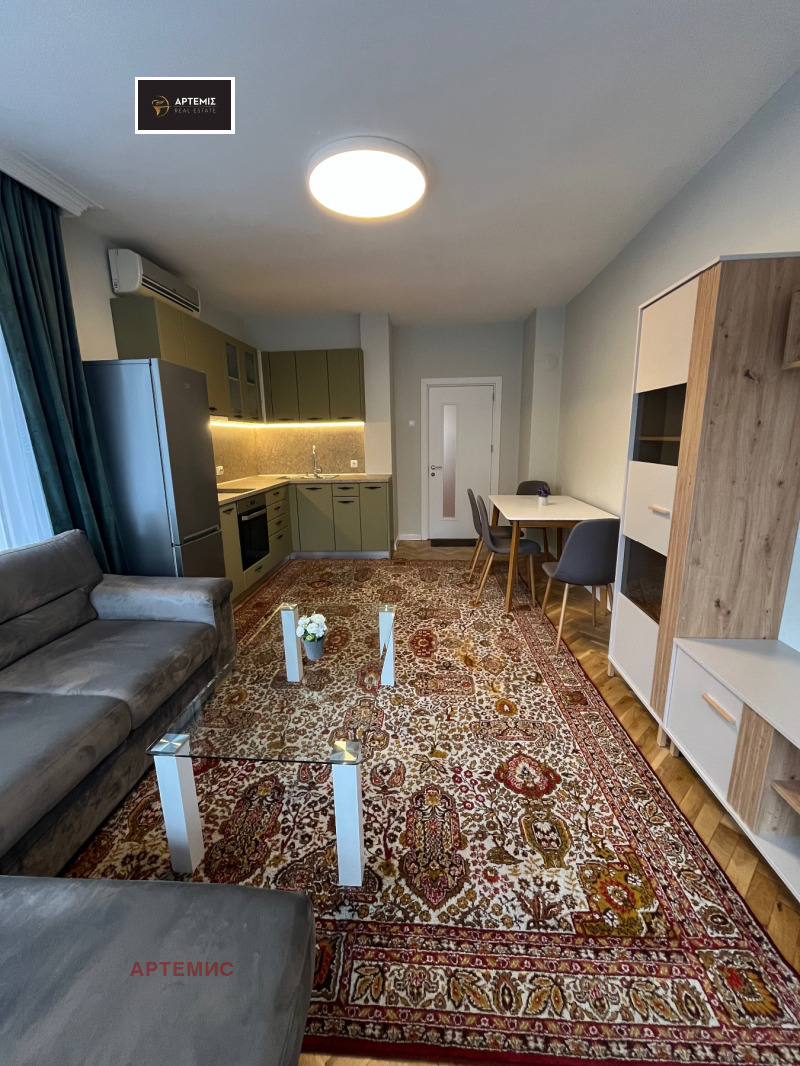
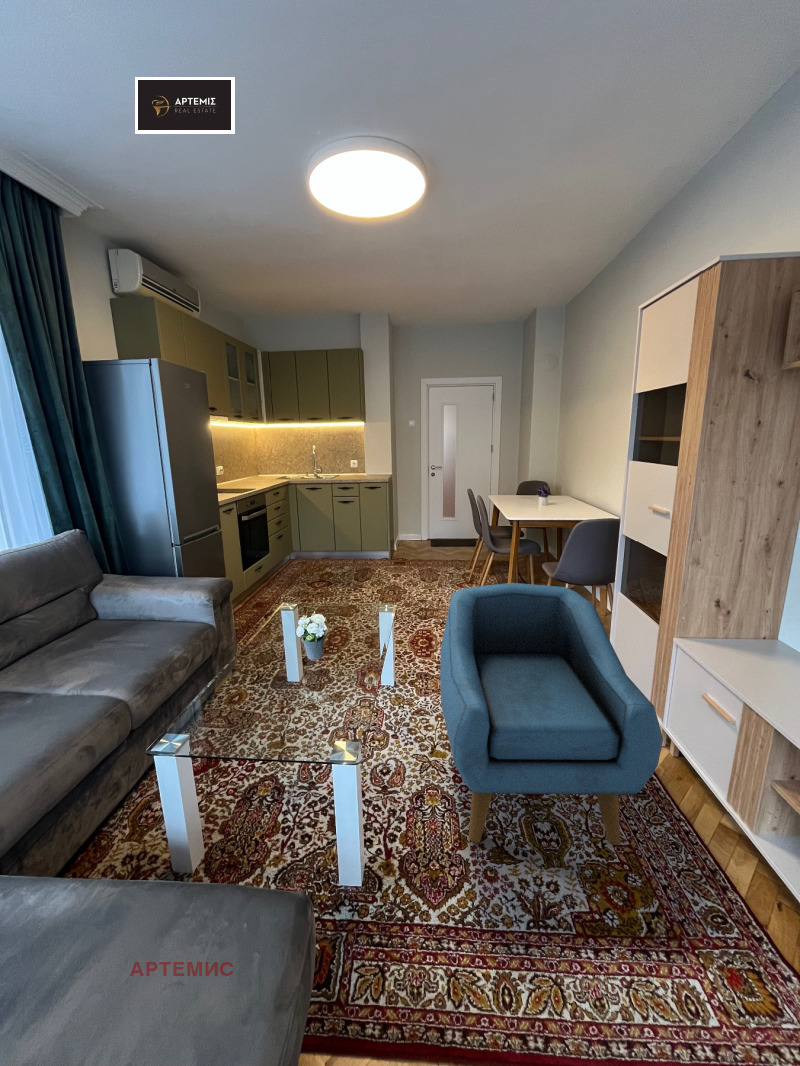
+ armchair (531, 701)
